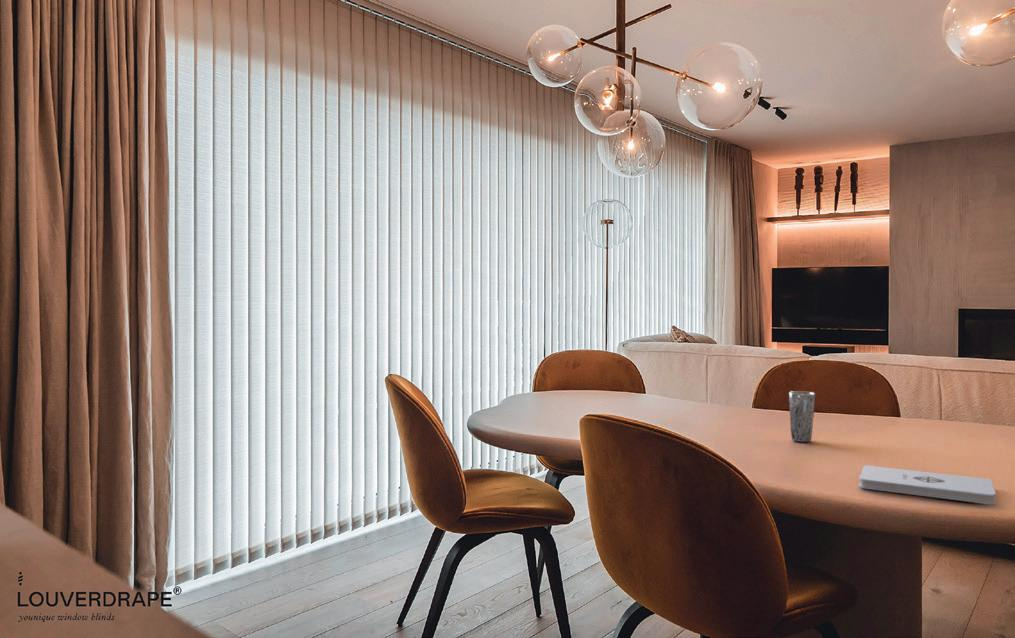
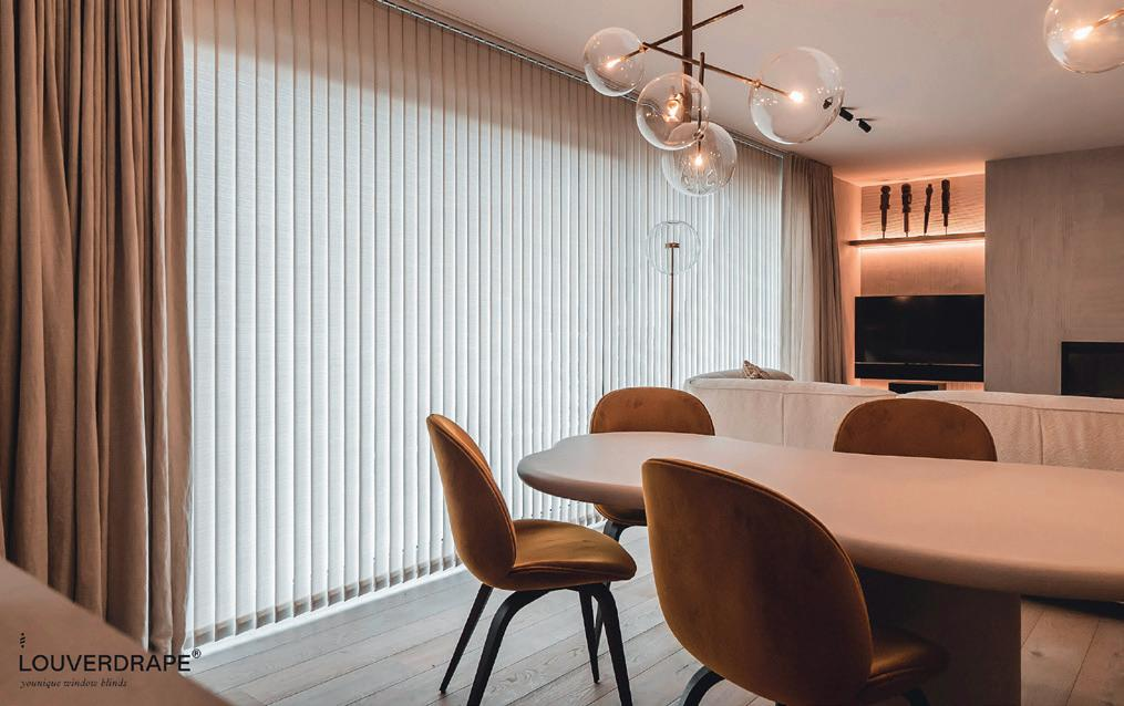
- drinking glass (801, 416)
- notepad (924, 483)
